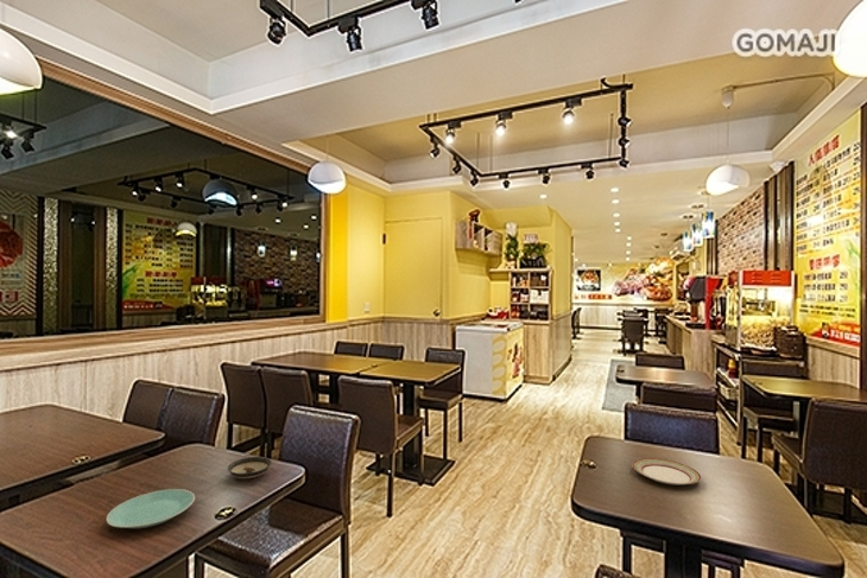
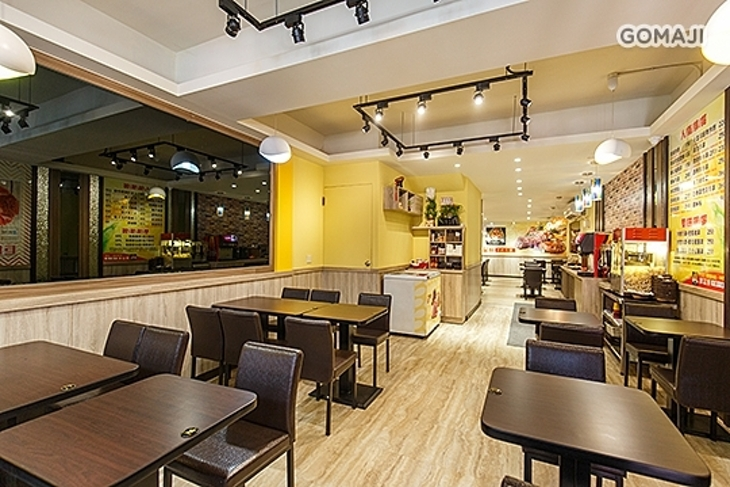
- saucer (249, 469)
- plate (152, 510)
- plate (665, 472)
